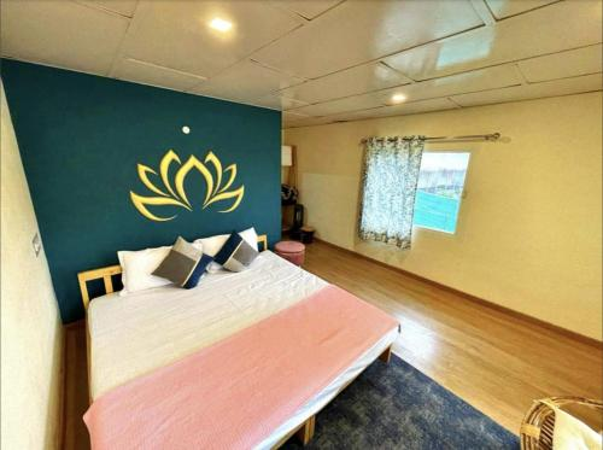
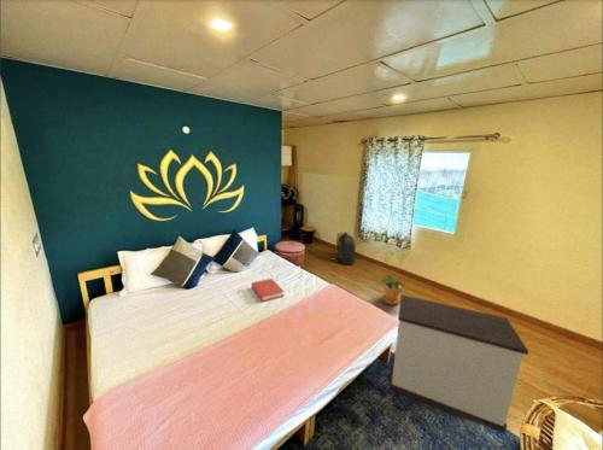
+ backpack (344, 246)
+ hardback book (267, 288)
+ nightstand (445, 355)
+ potted plant (393, 288)
